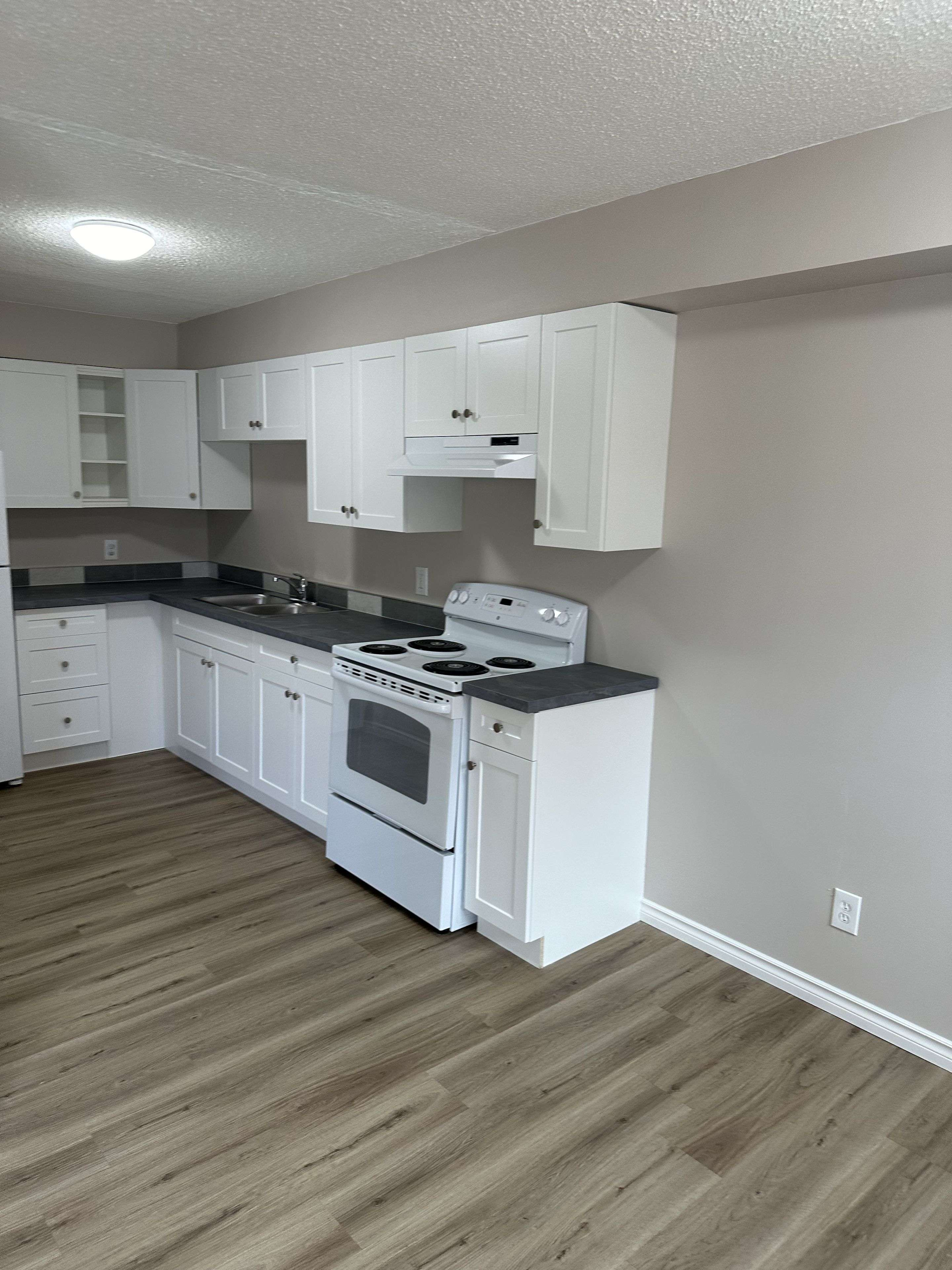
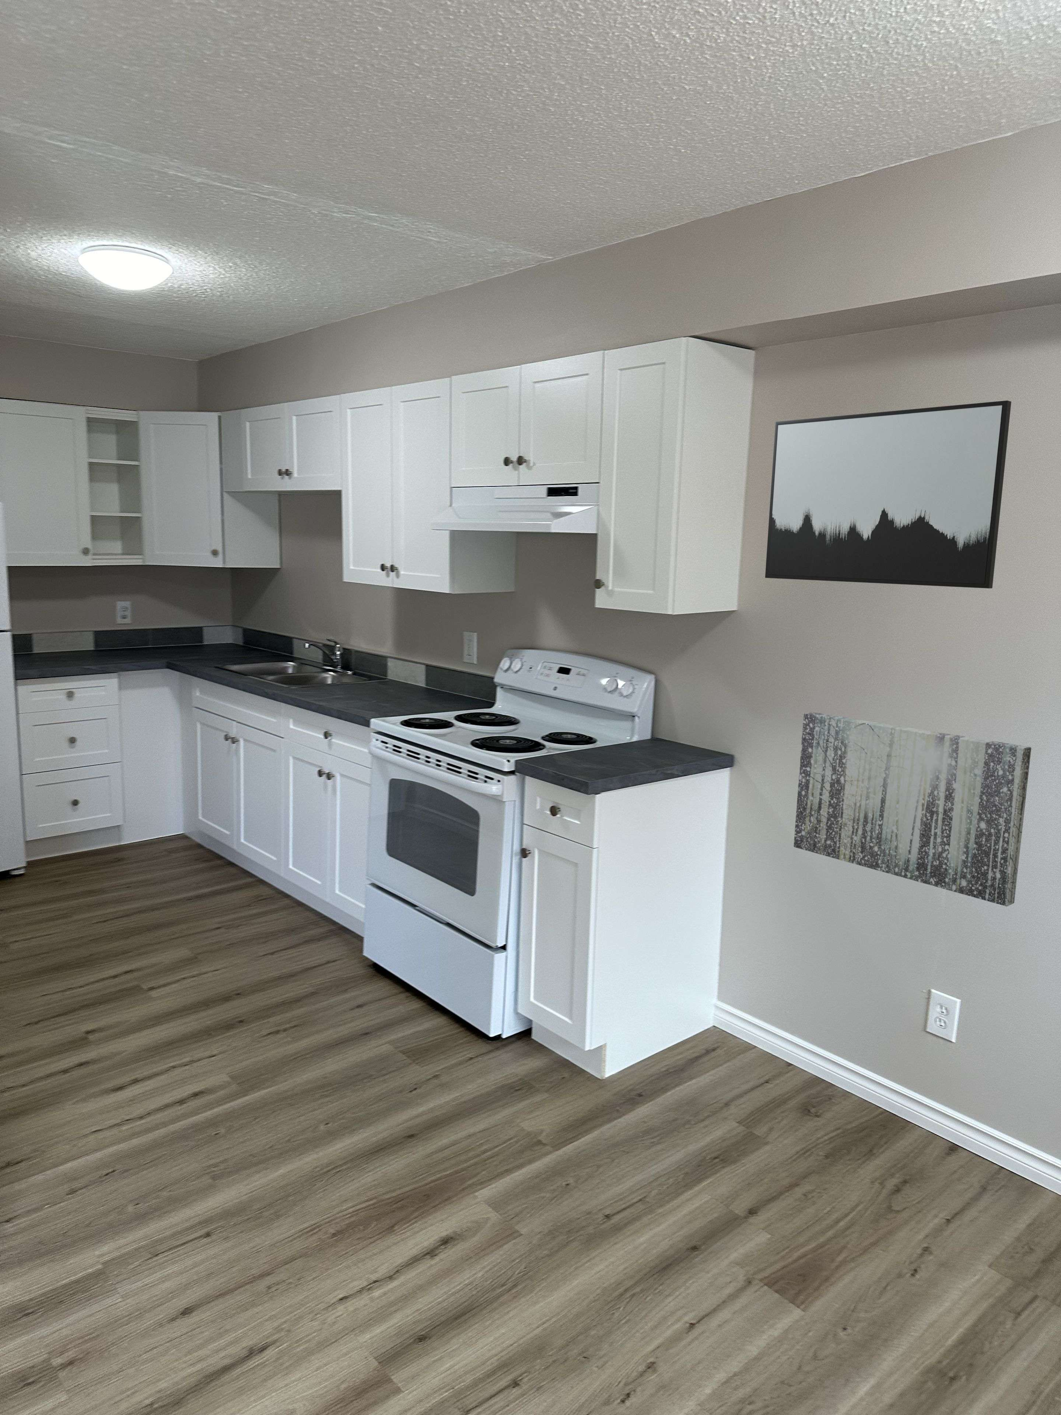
+ wall art (875, 498)
+ wall art (902, 801)
